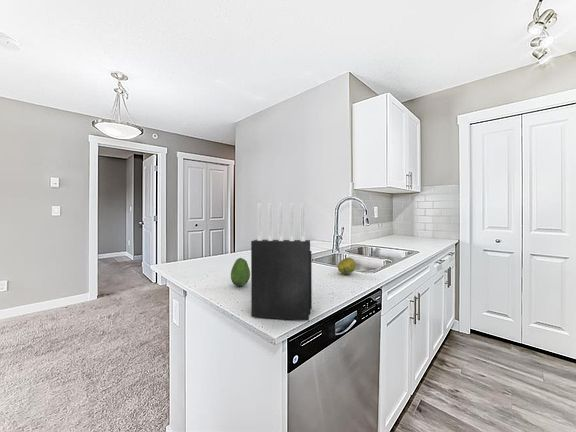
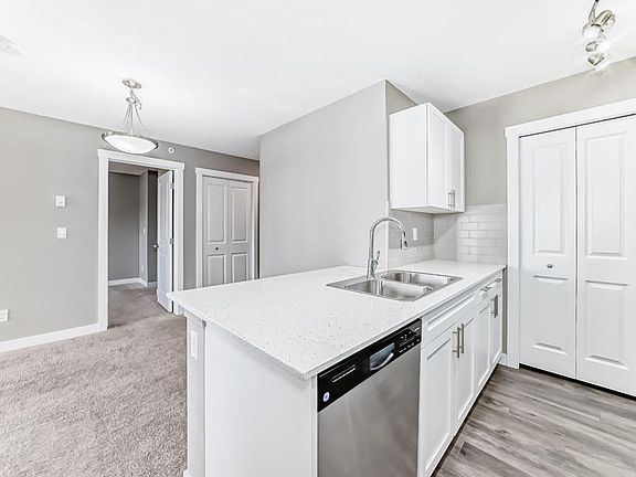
- fruit (240, 271)
- fruit (346, 265)
- knife block (283, 257)
